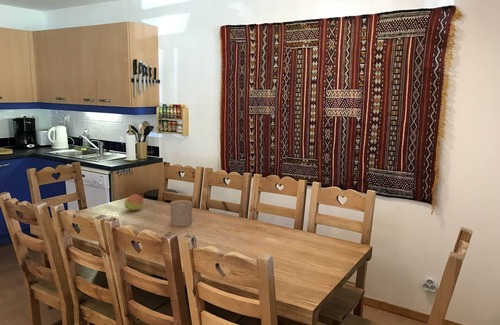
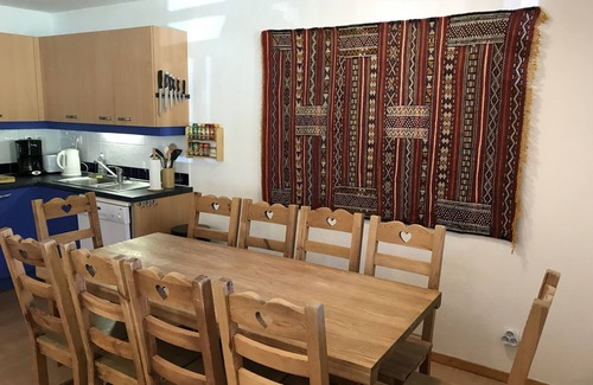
- fruit (134, 202)
- cup (181, 212)
